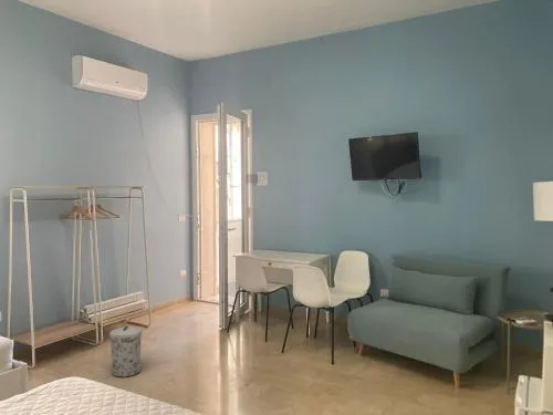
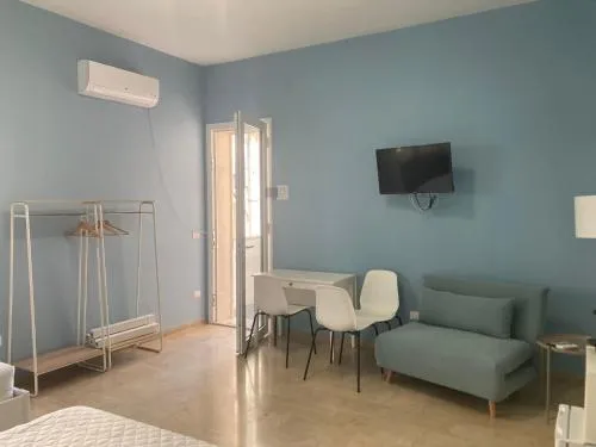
- trash can (126, 350)
